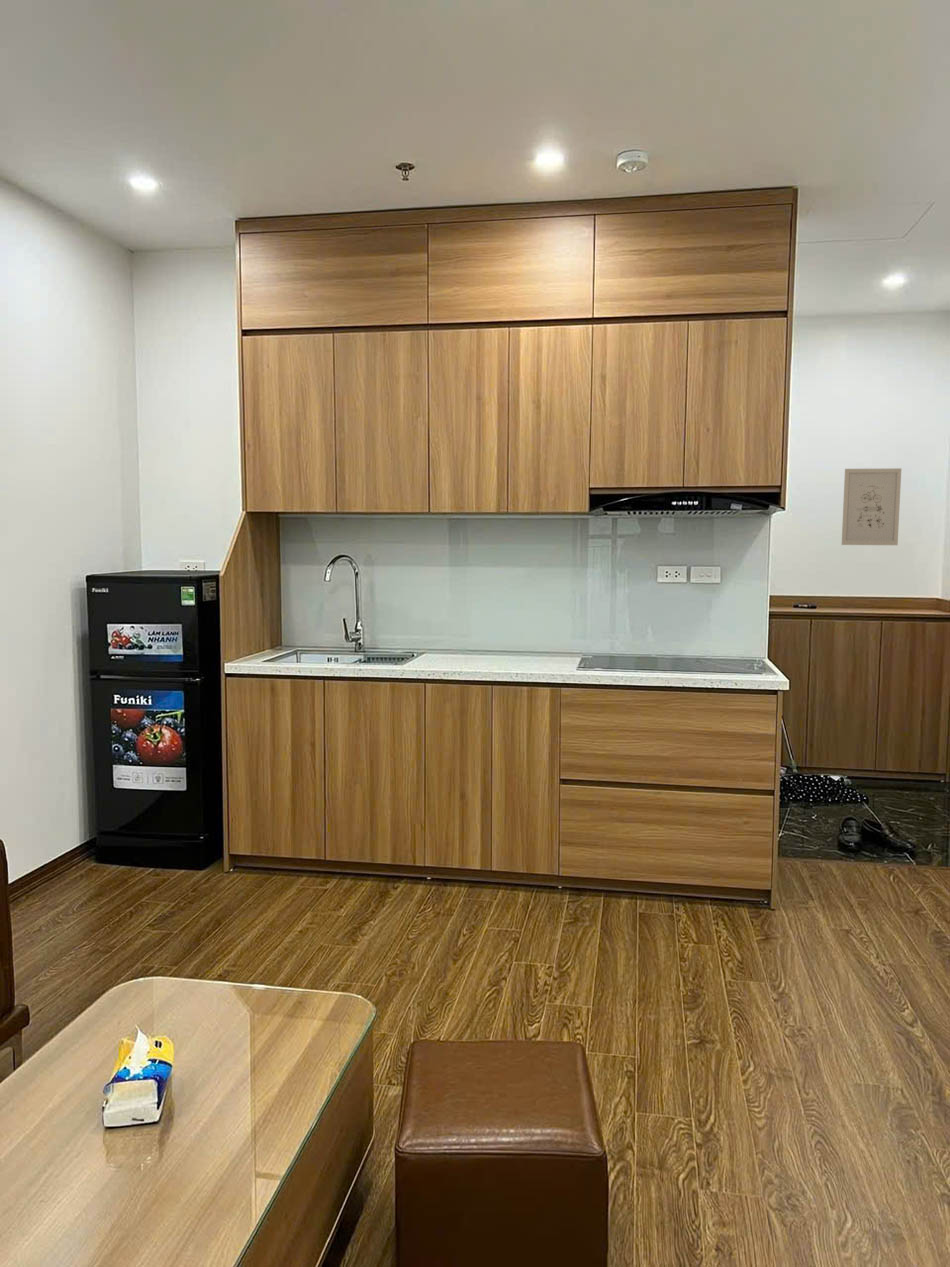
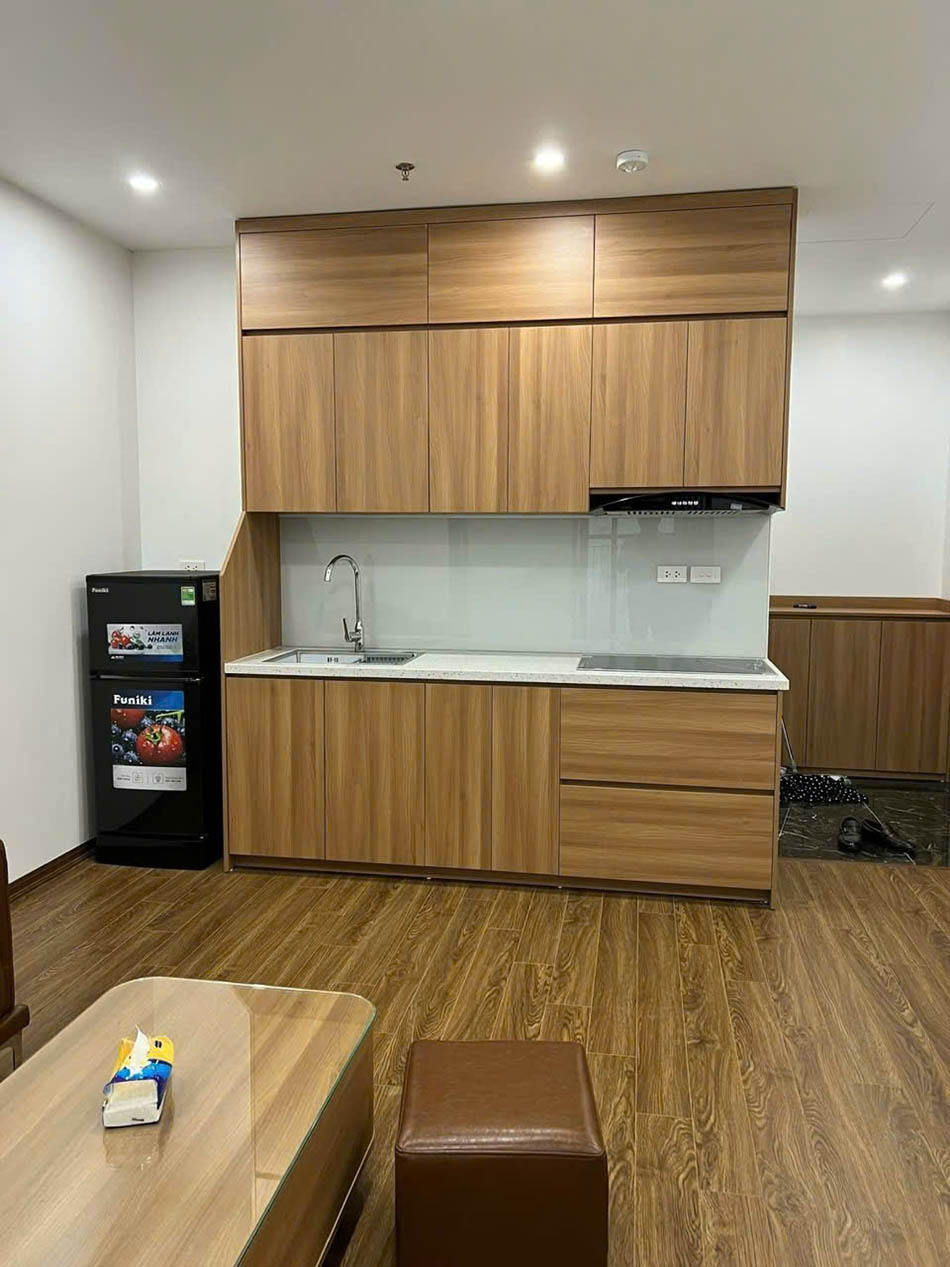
- wall art (871, 507)
